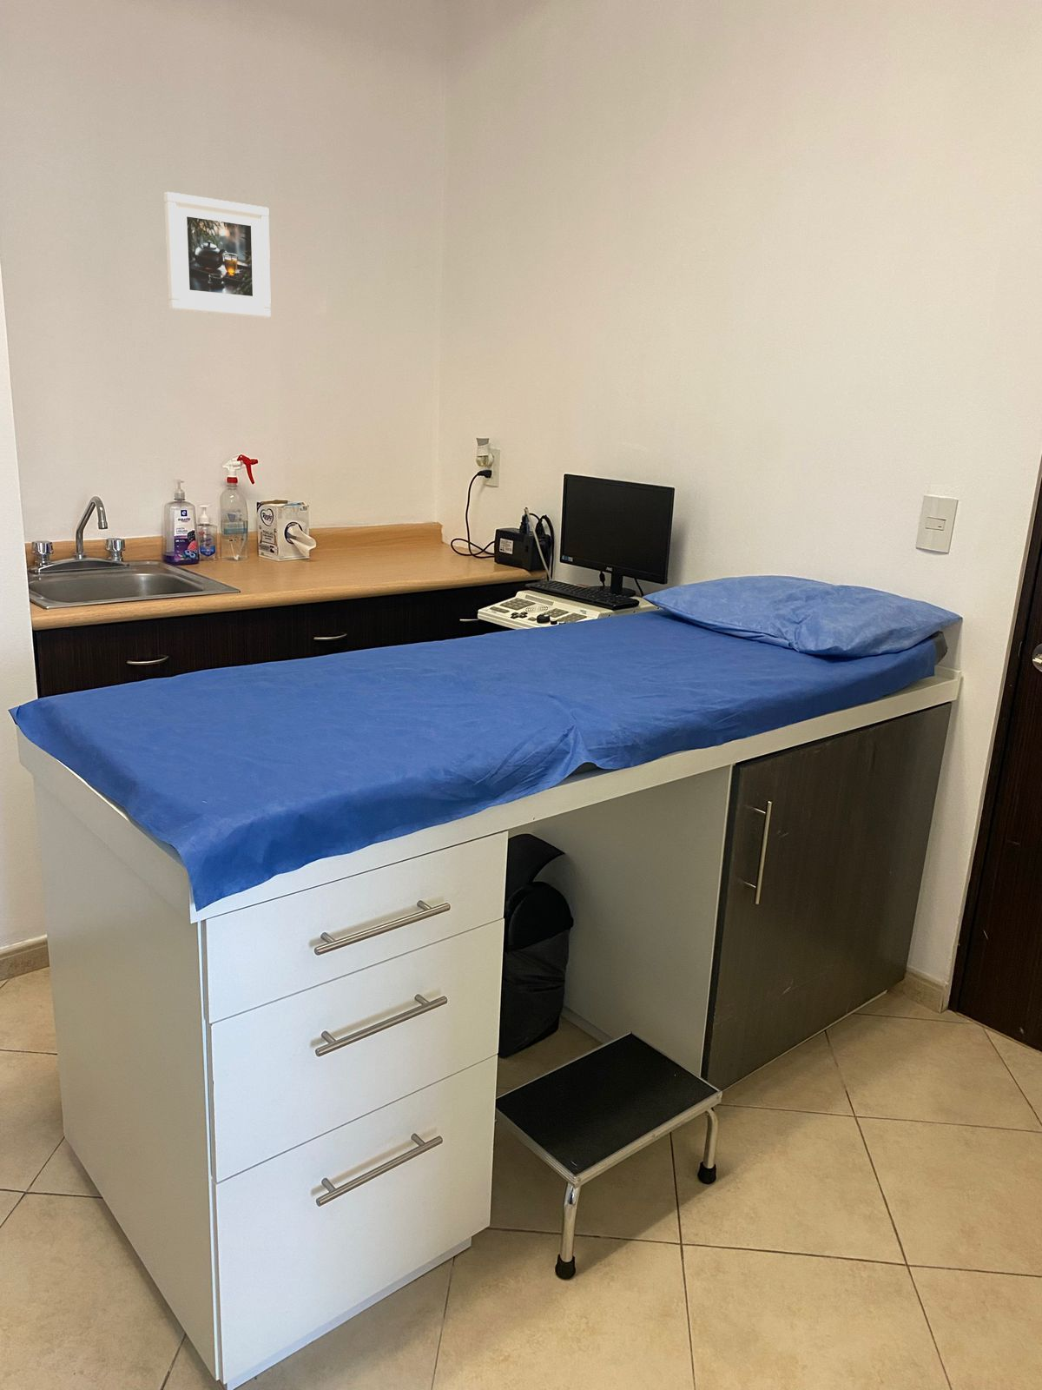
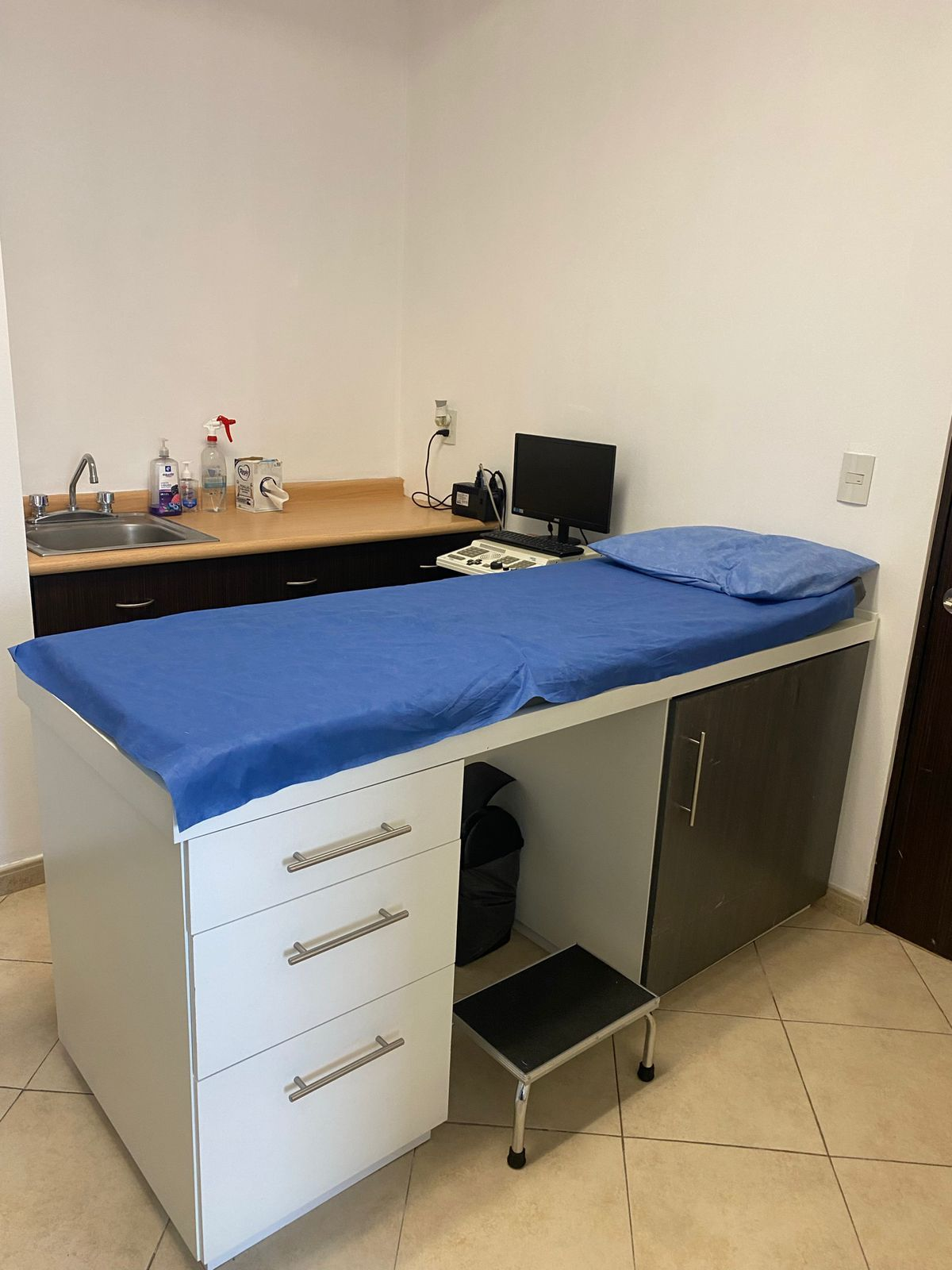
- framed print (220, 257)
